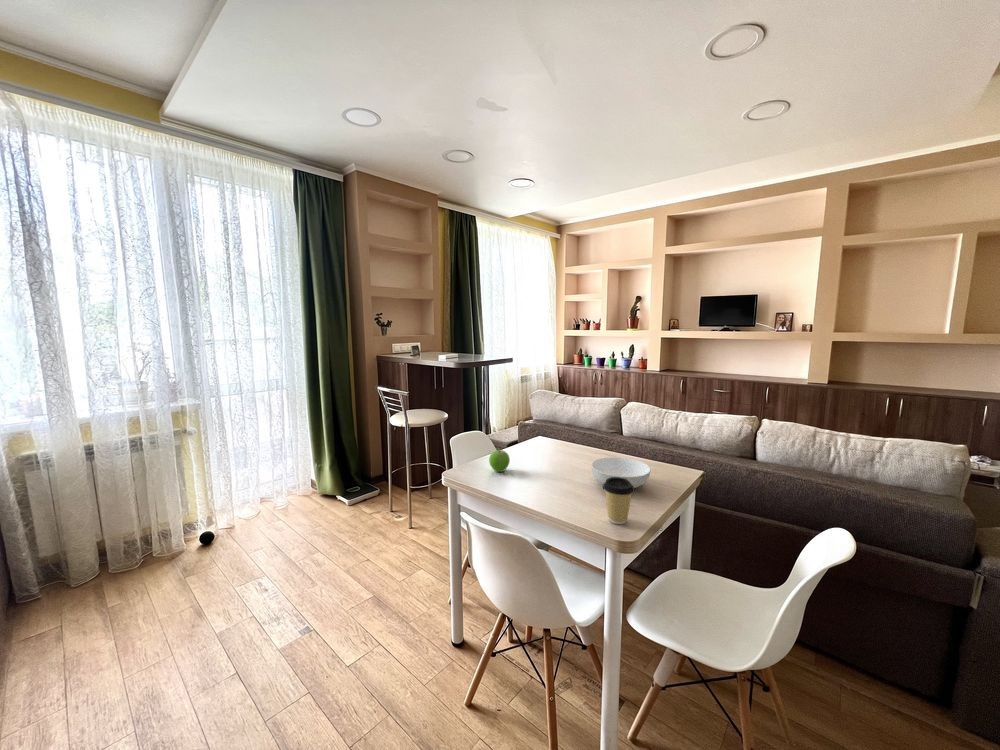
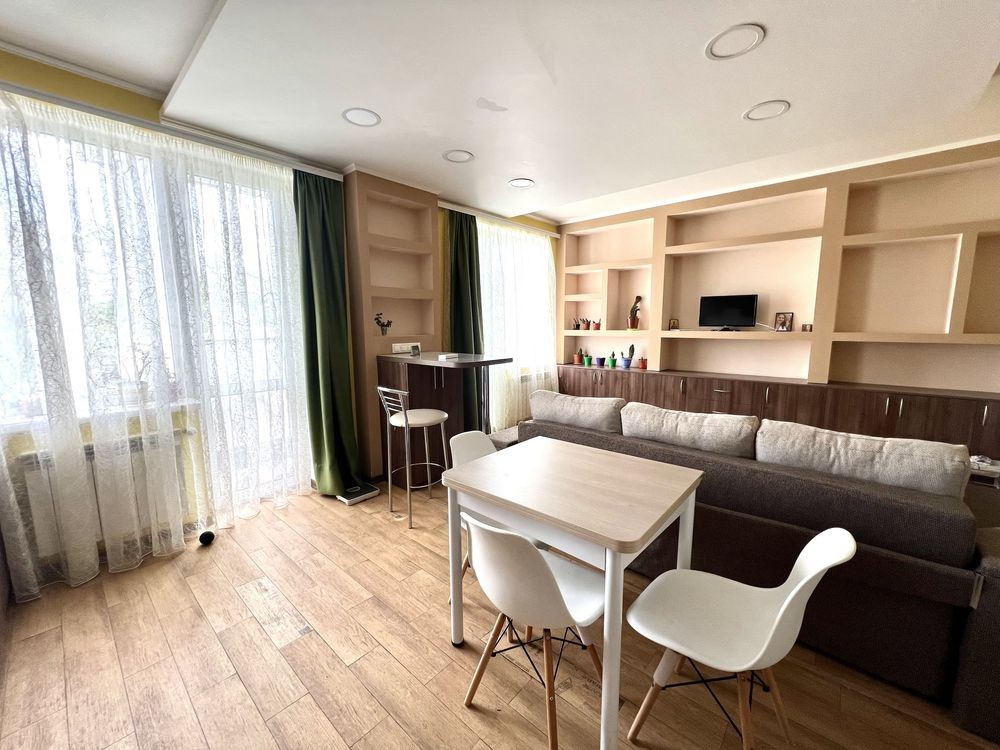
- serving bowl (619, 474)
- coffee cup (618, 501)
- fruit (499, 461)
